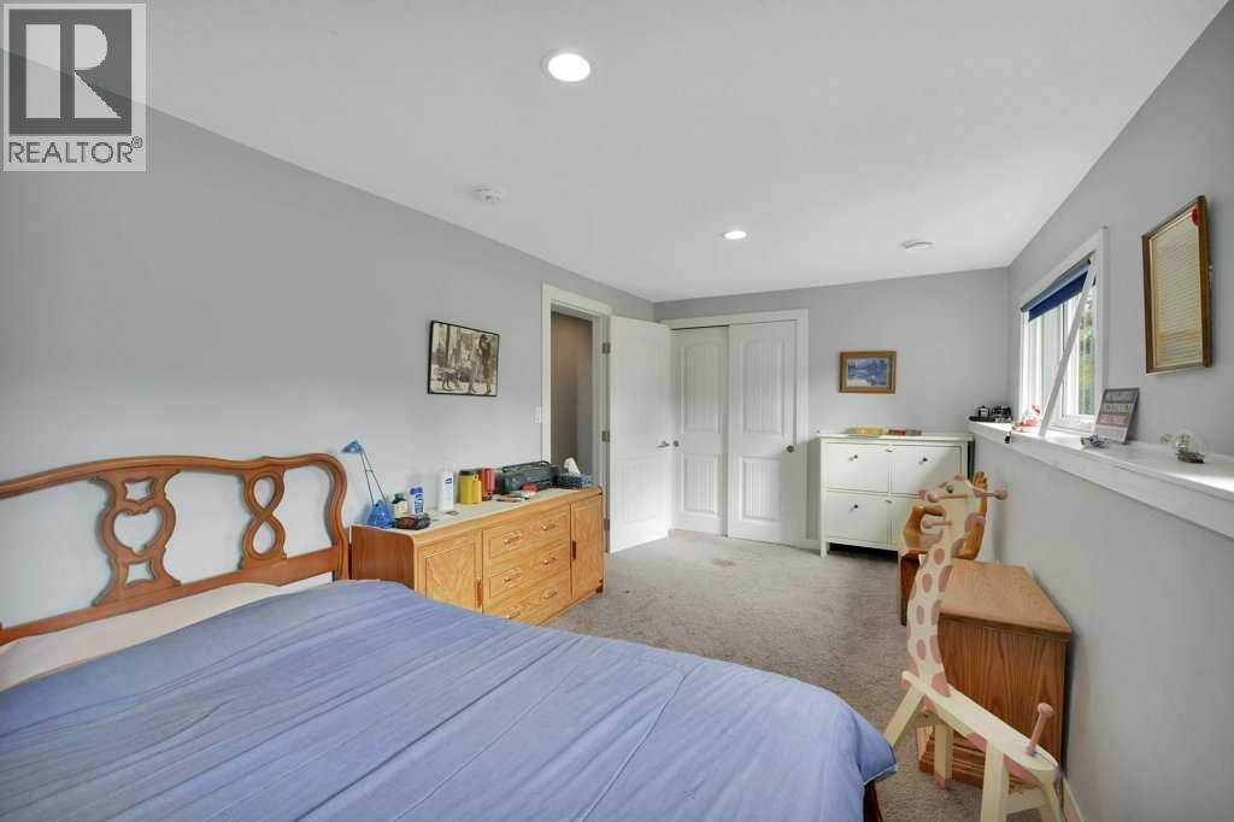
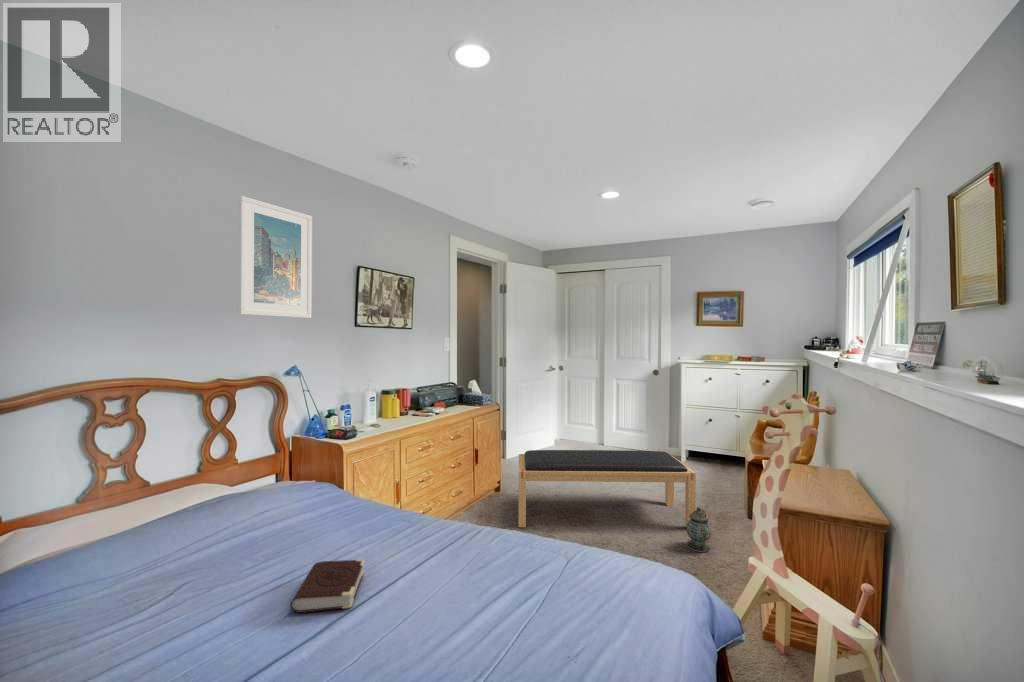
+ bench (600, 481)
+ lantern (698, 527)
+ book (330, 583)
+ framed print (277, 261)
